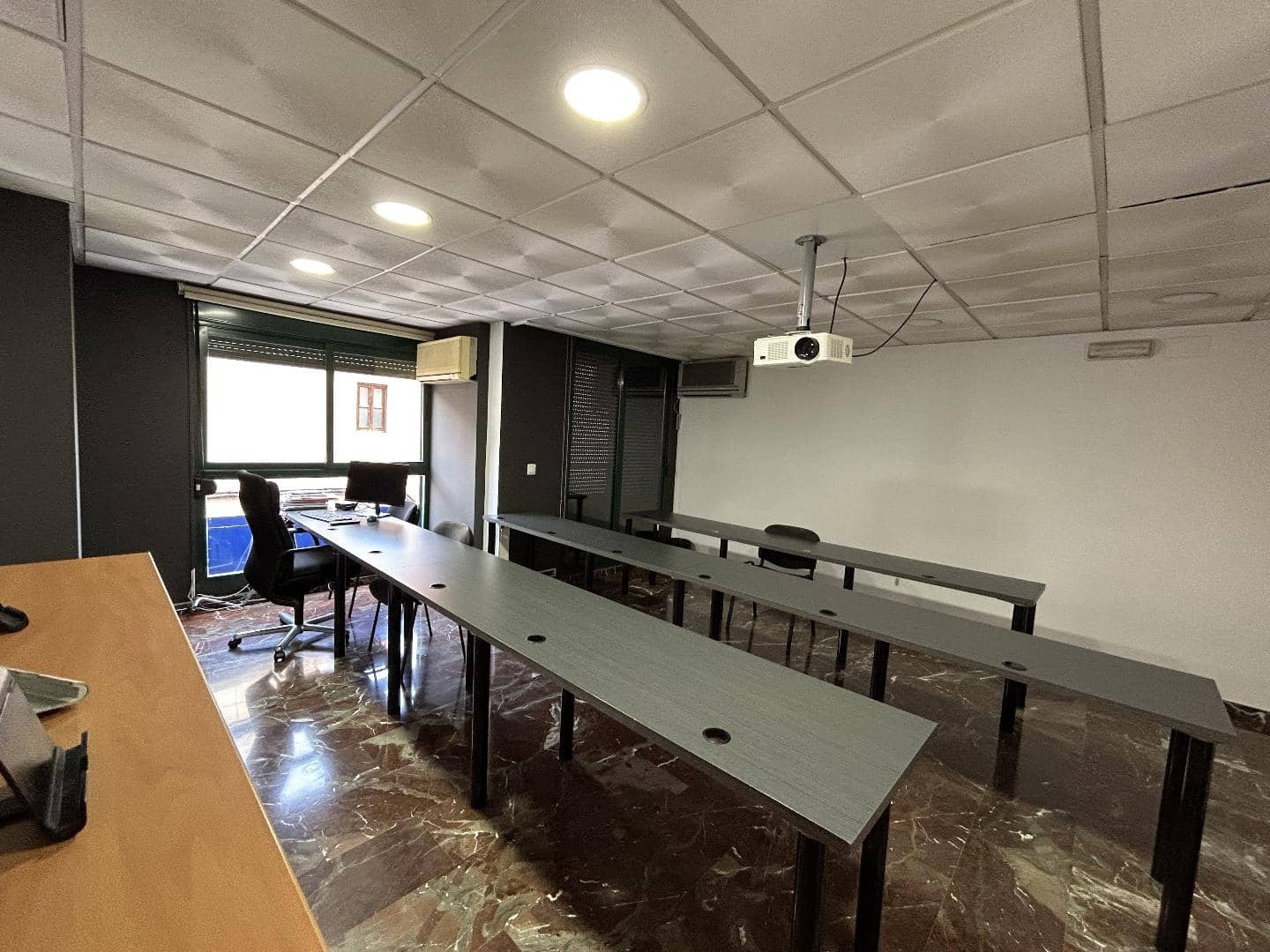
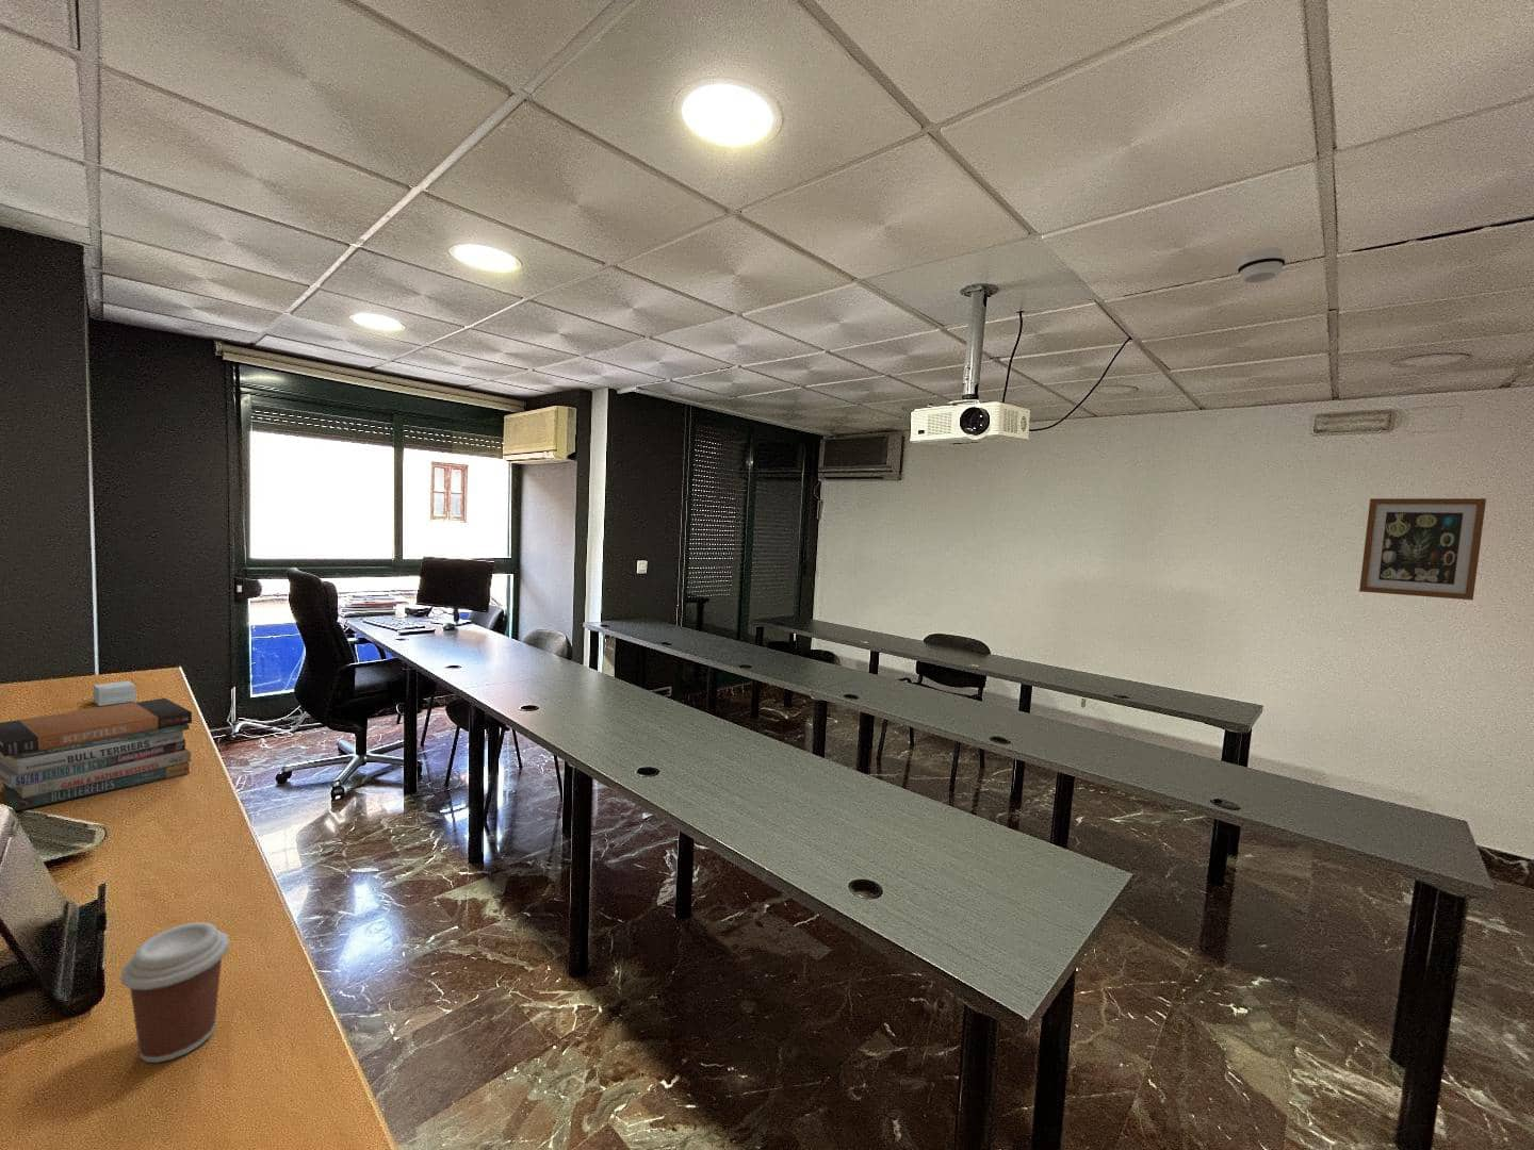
+ book stack (94, 750)
+ small box (114, 692)
+ coffee cup (176, 989)
+ smoke detector (1260, 266)
+ wall art (1419, 547)
